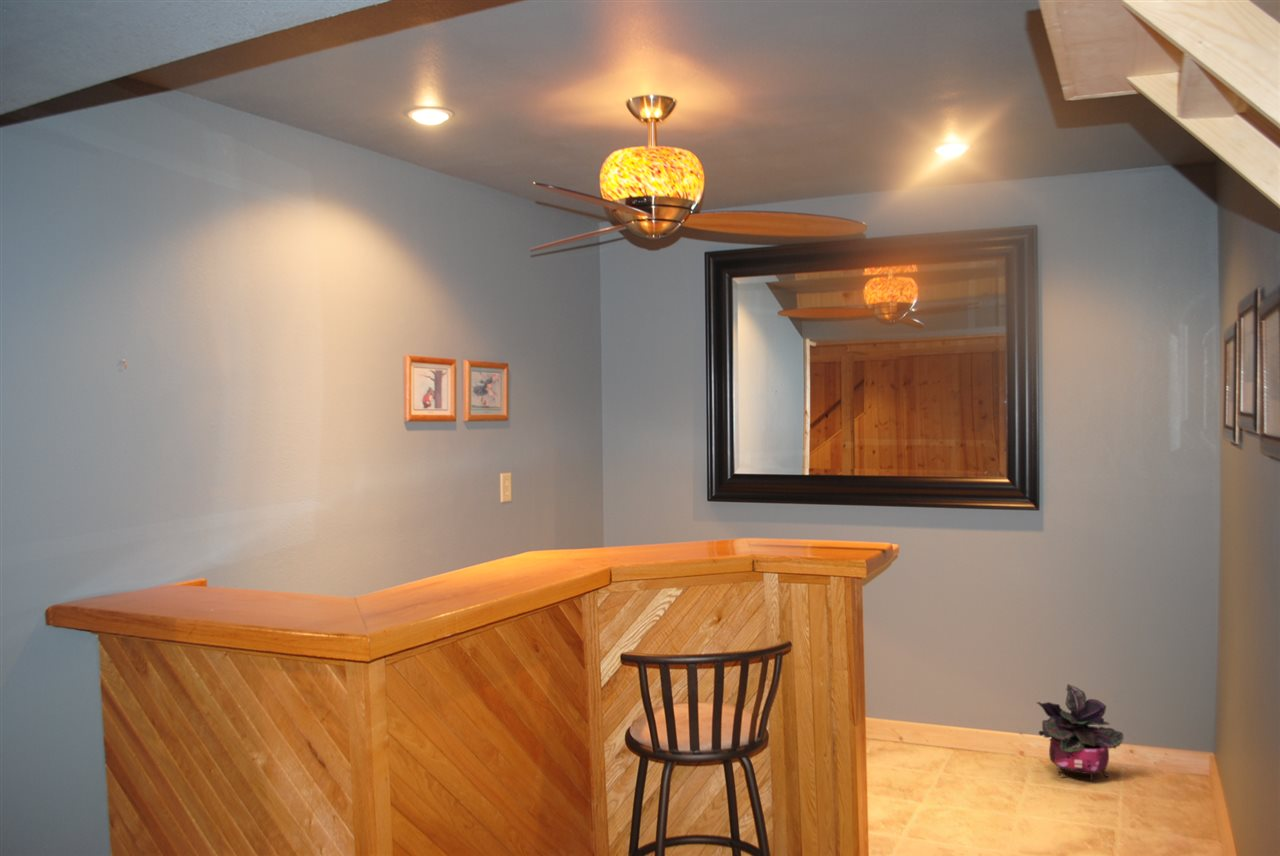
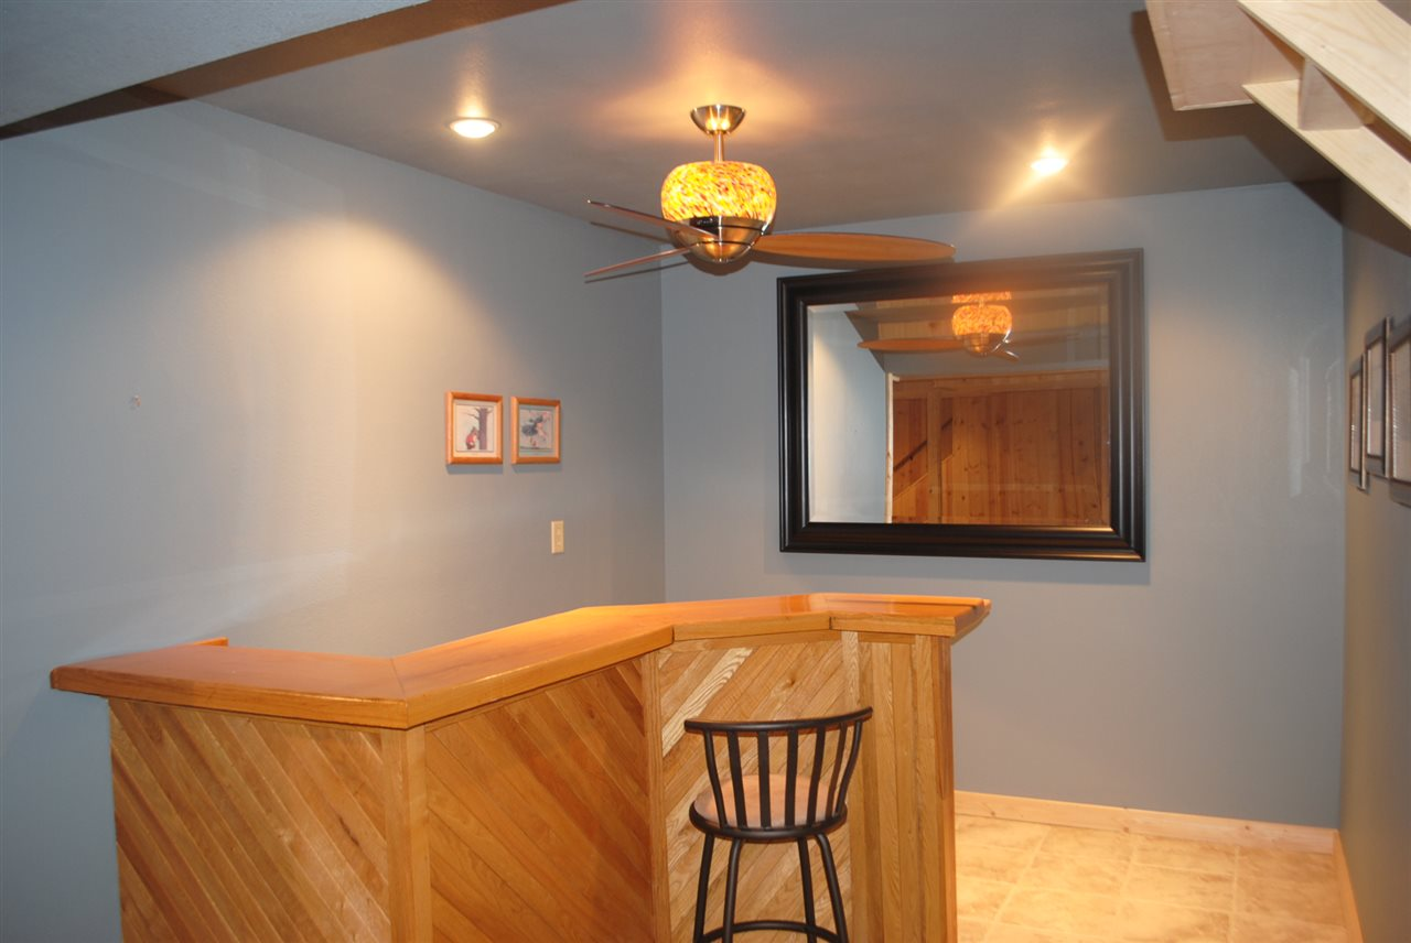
- potted plant (1079, 732)
